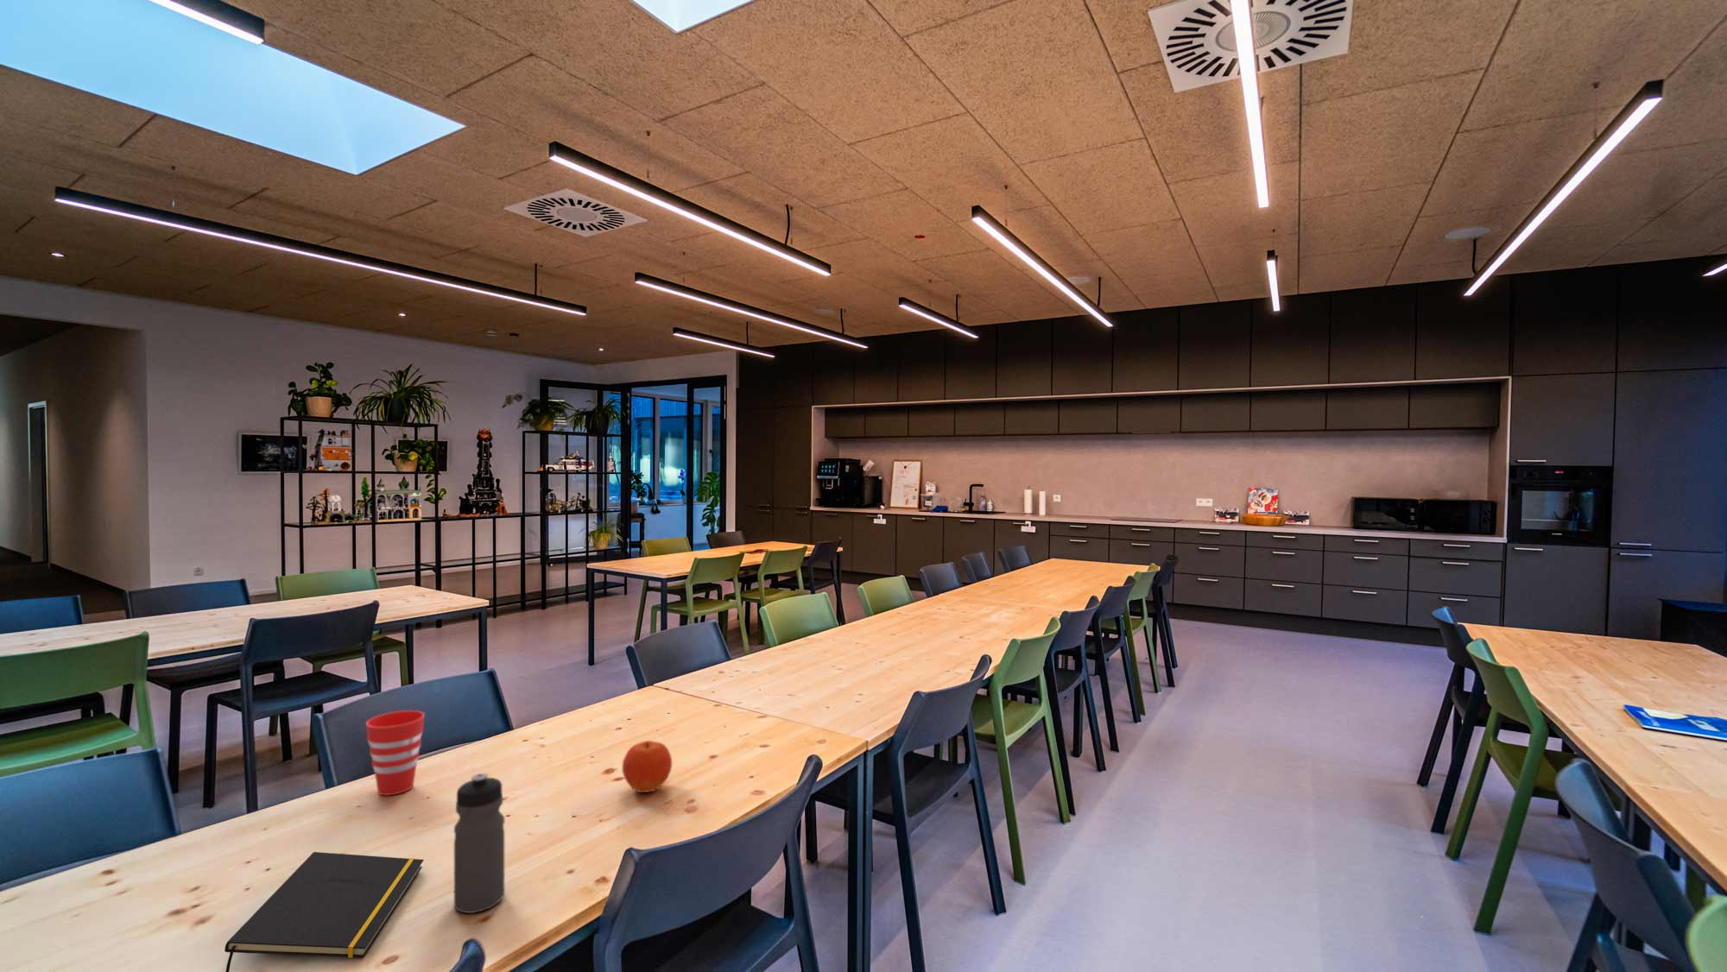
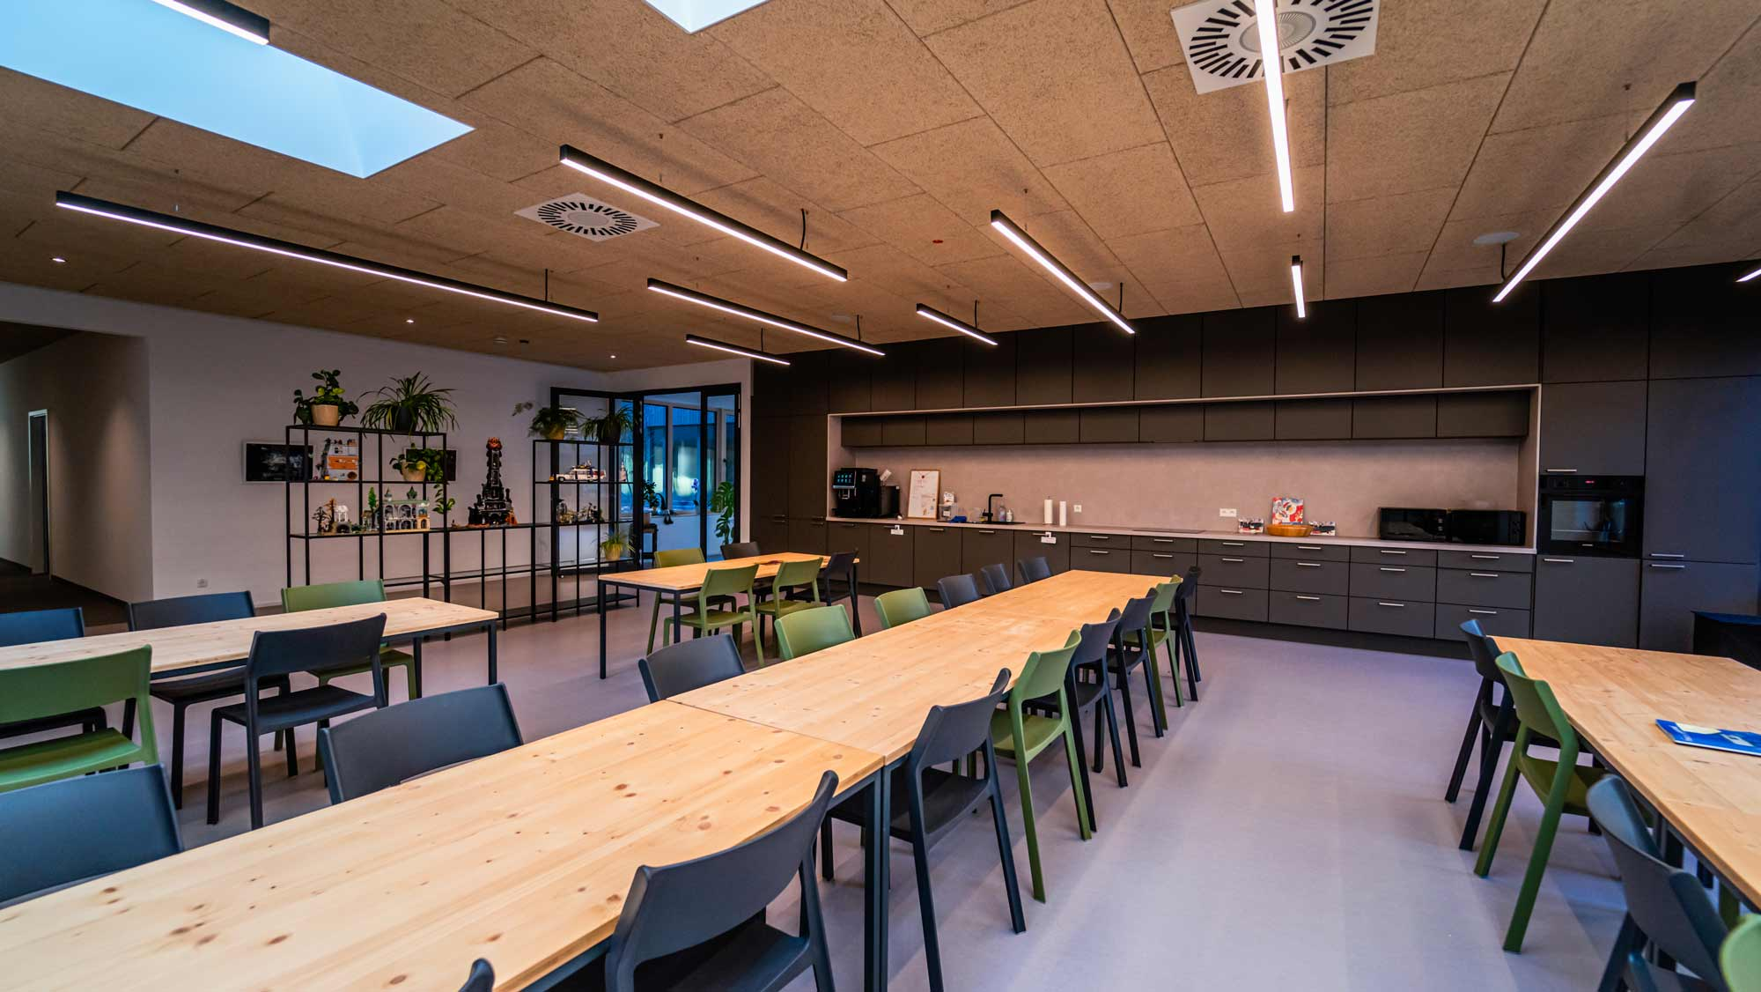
- water bottle (479, 838)
- fruit (646, 765)
- notepad (336, 900)
- cup (395, 754)
